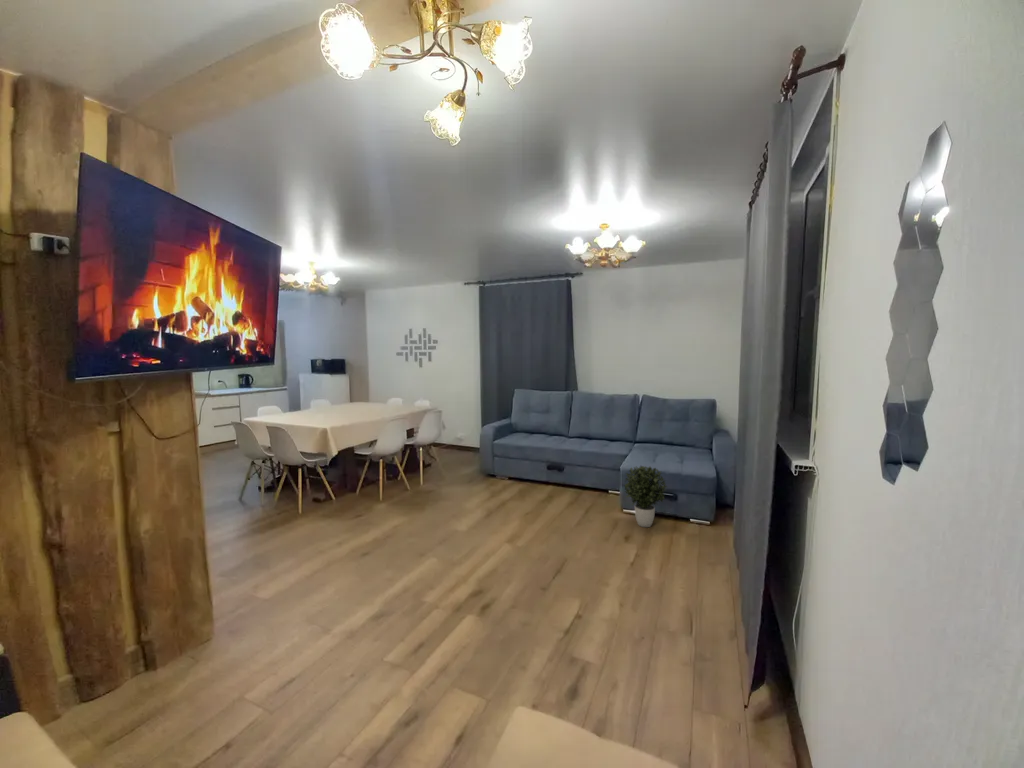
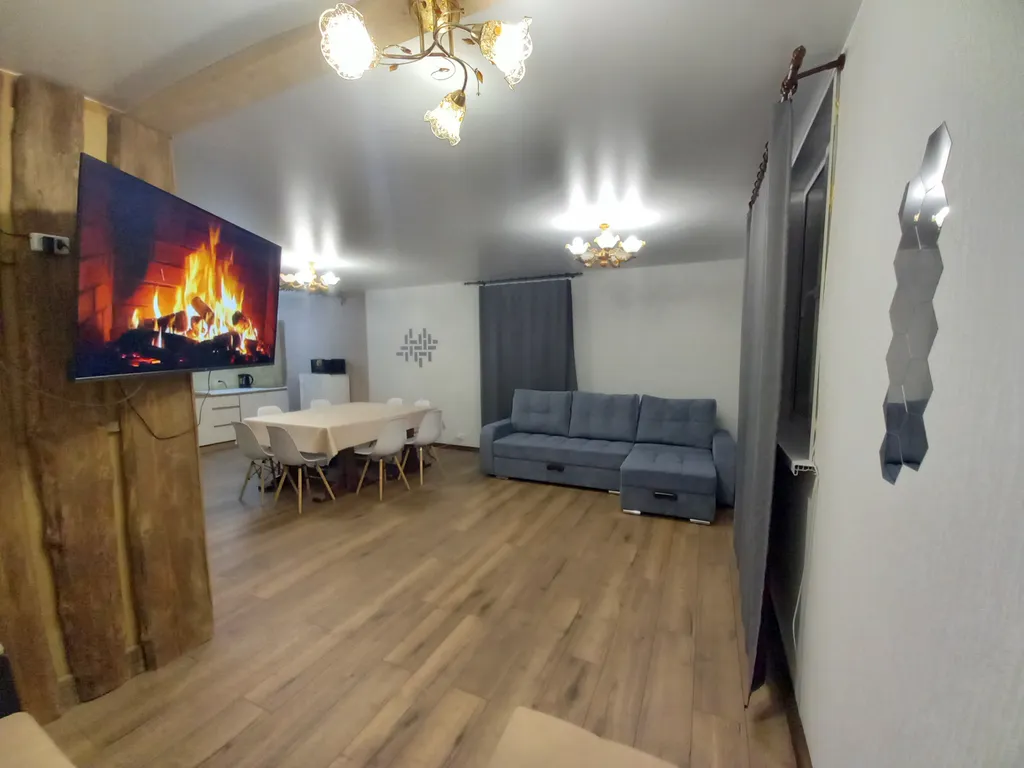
- potted plant (645, 495)
